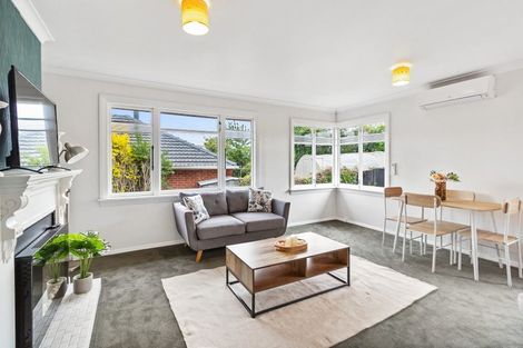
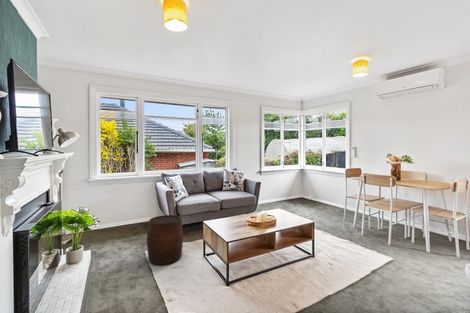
+ stool (165, 238)
